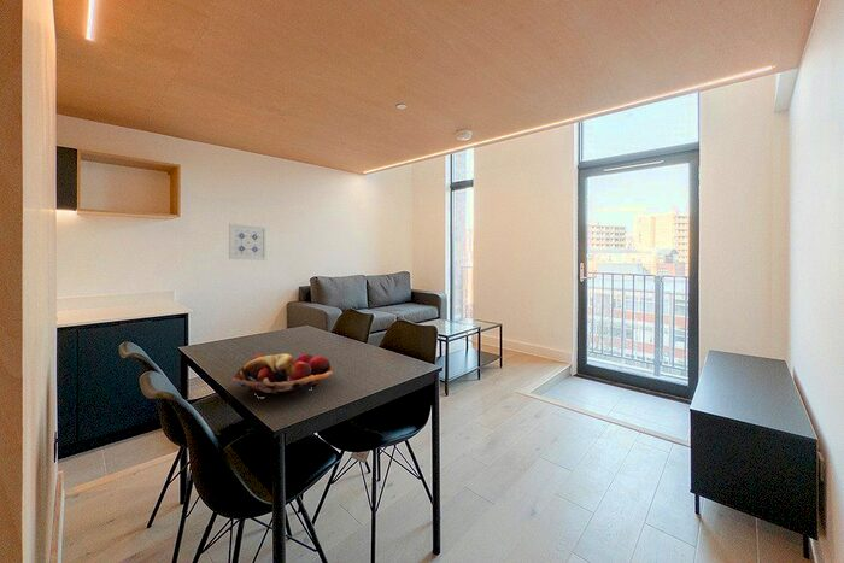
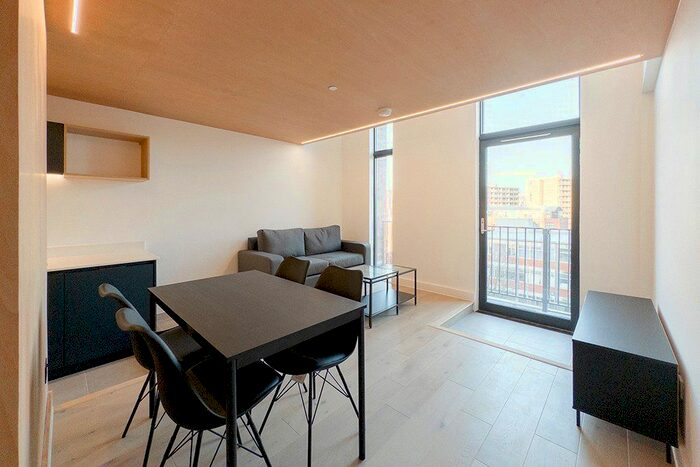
- wall art (247, 242)
- fruit basket (285, 370)
